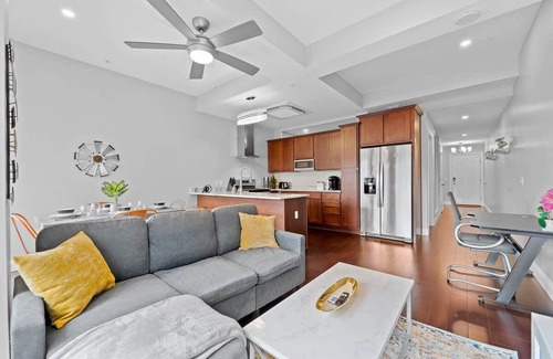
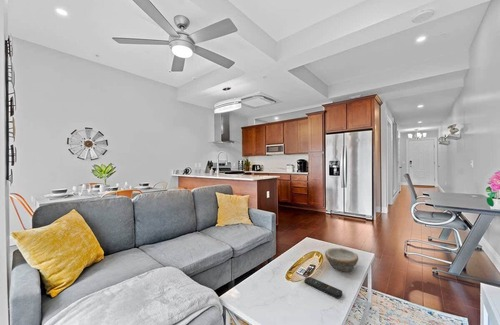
+ remote control (322, 286)
+ bowl (341, 260)
